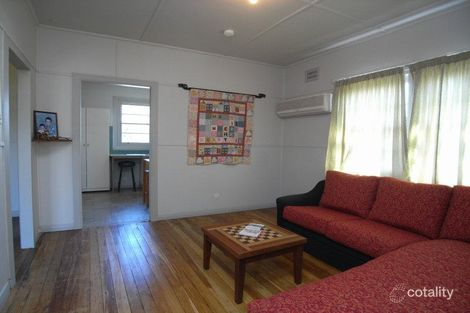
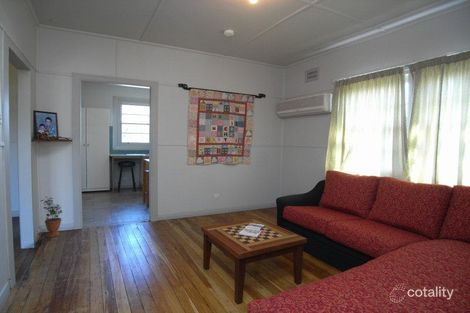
+ potted plant (52, 216)
